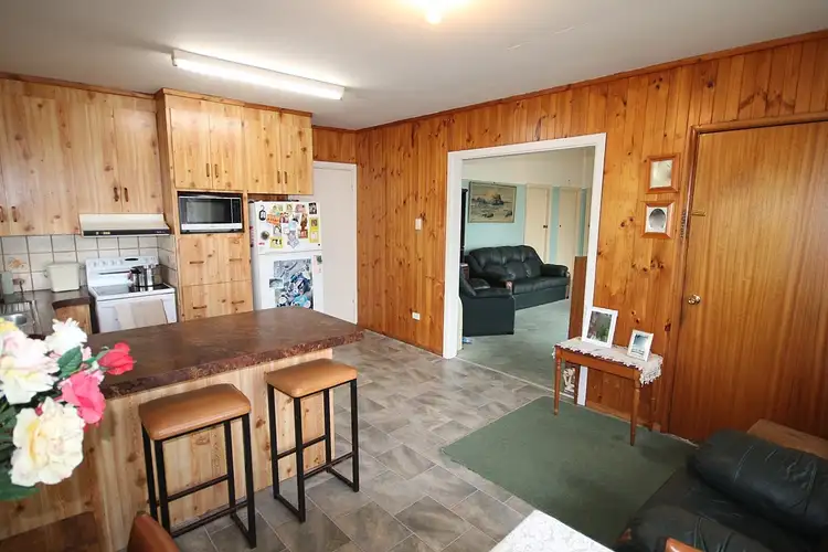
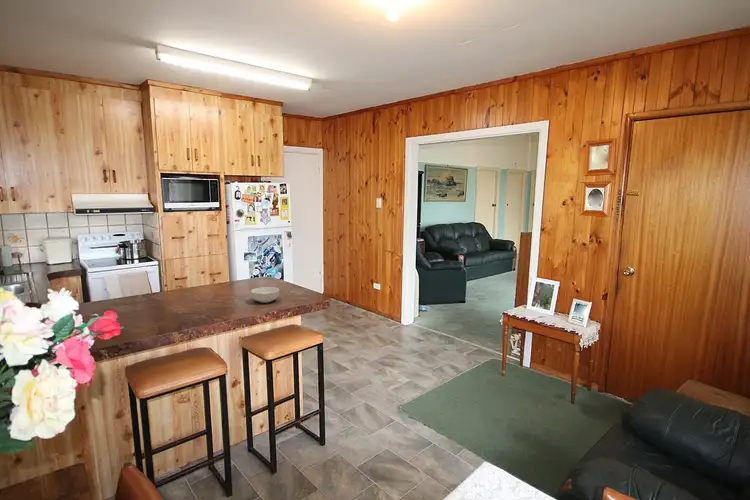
+ cereal bowl (265, 295)
